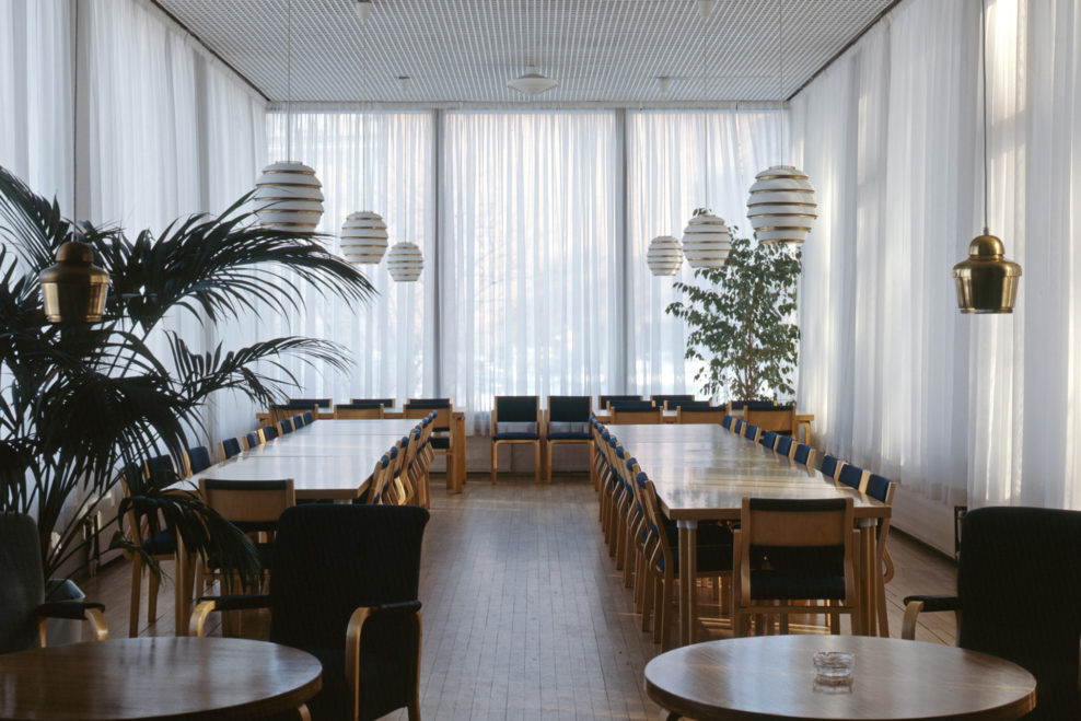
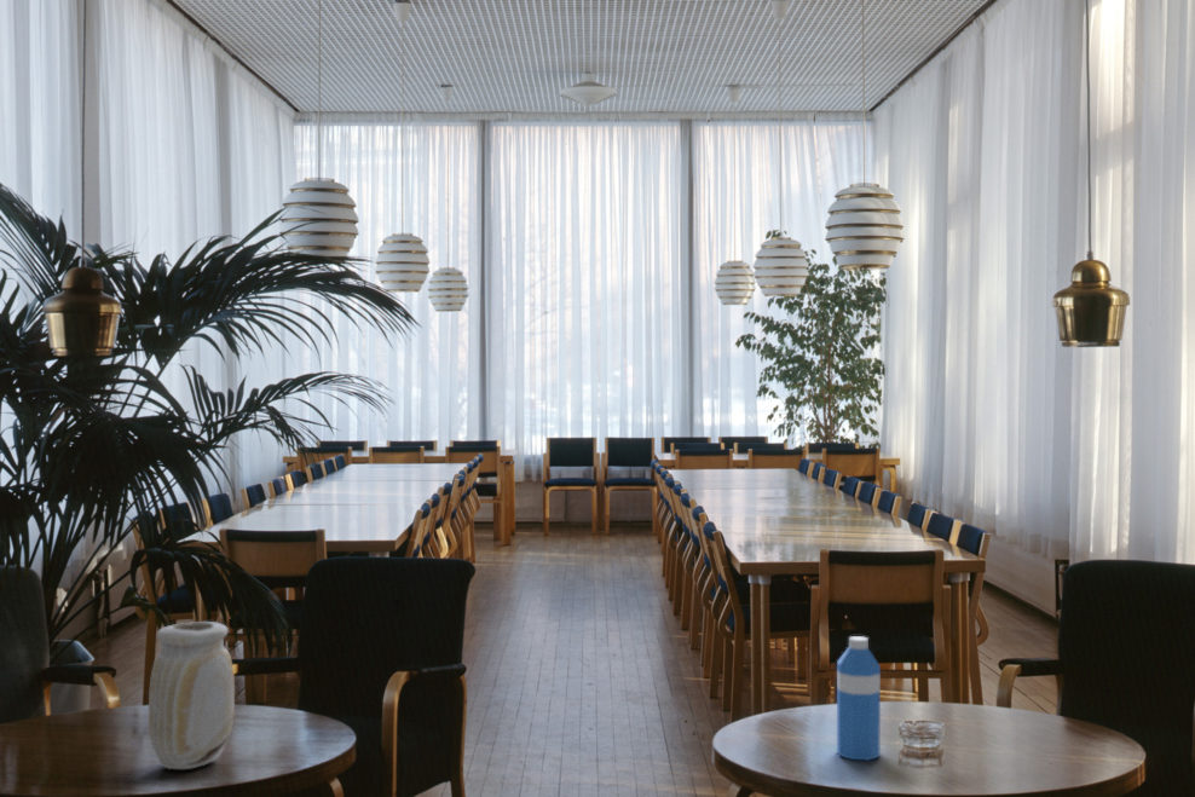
+ vase (192, 694)
+ water bottle (858, 695)
